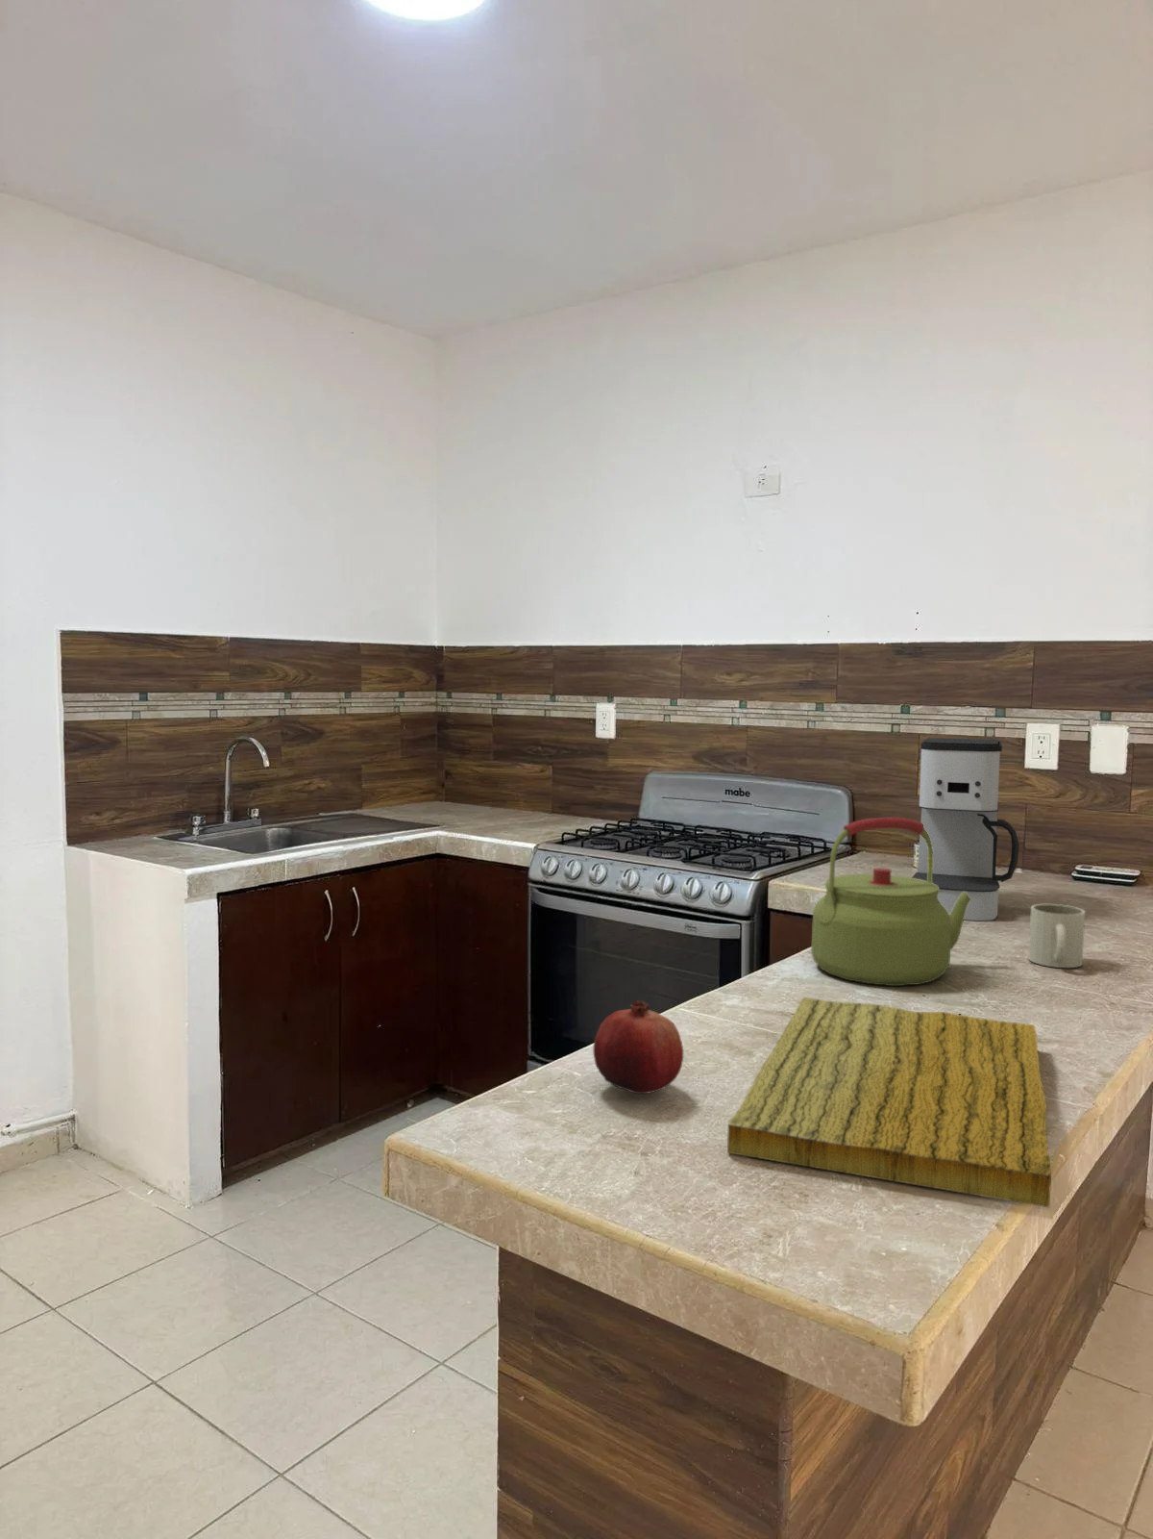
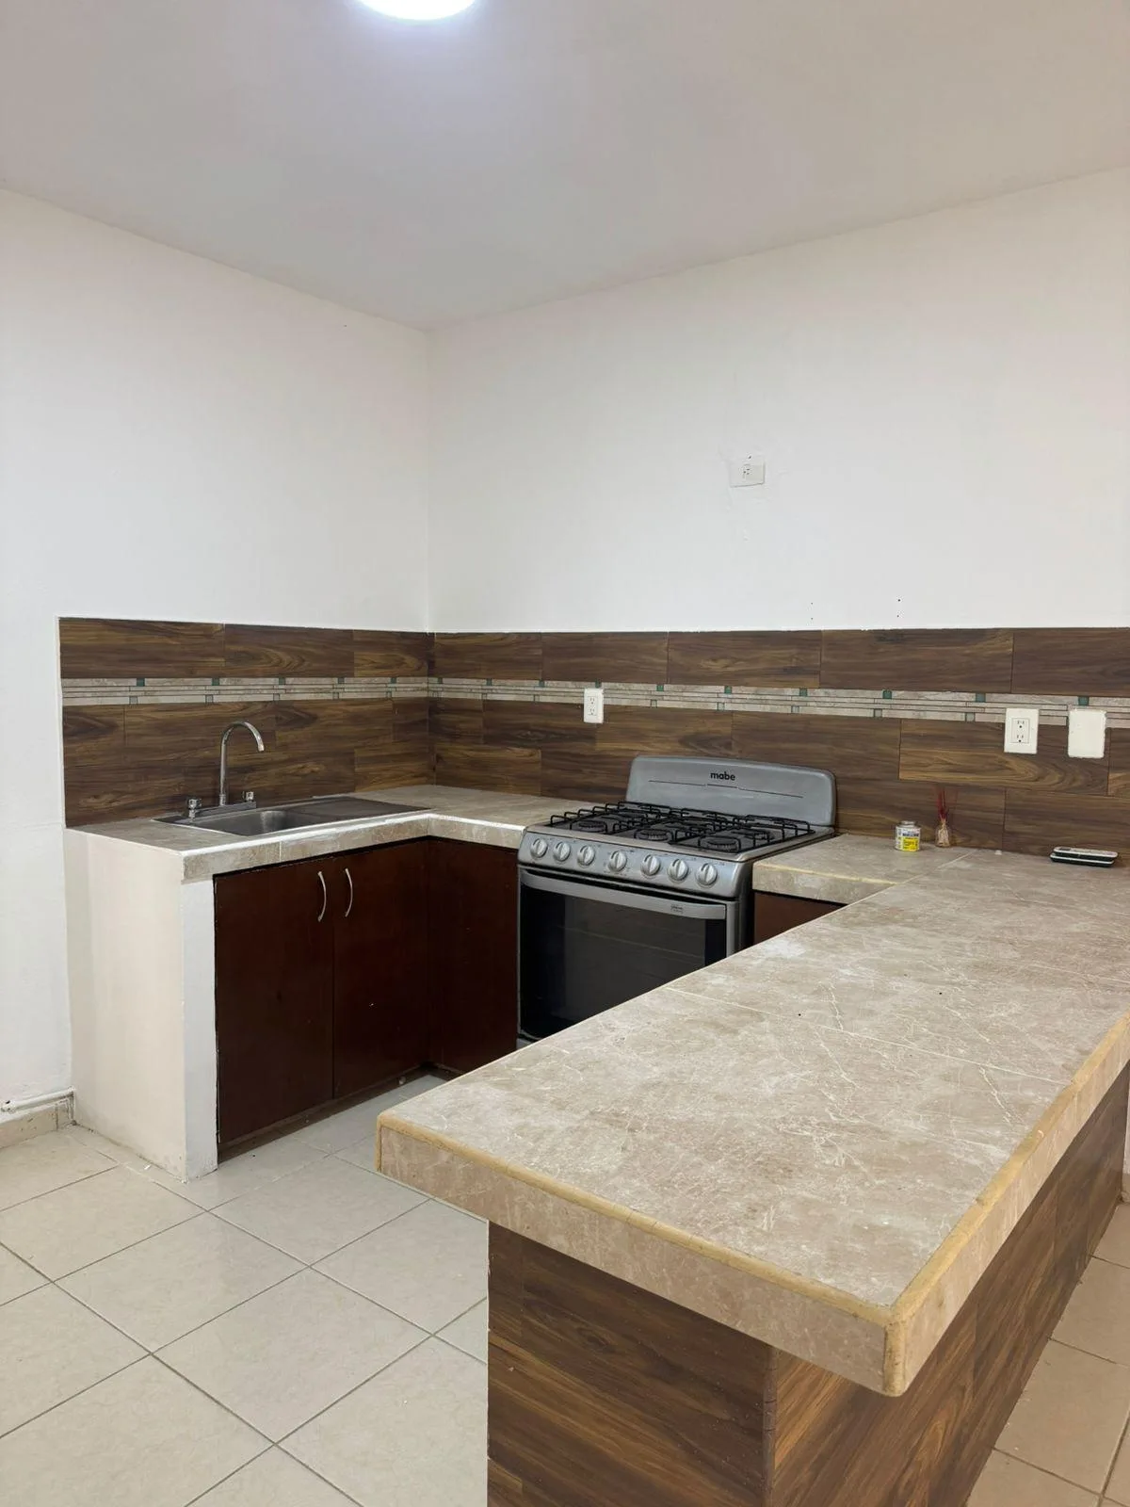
- fruit (638, 1047)
- coffee maker (965, 826)
- kettle (899, 893)
- cutting board (901, 1075)
- mug (1057, 937)
